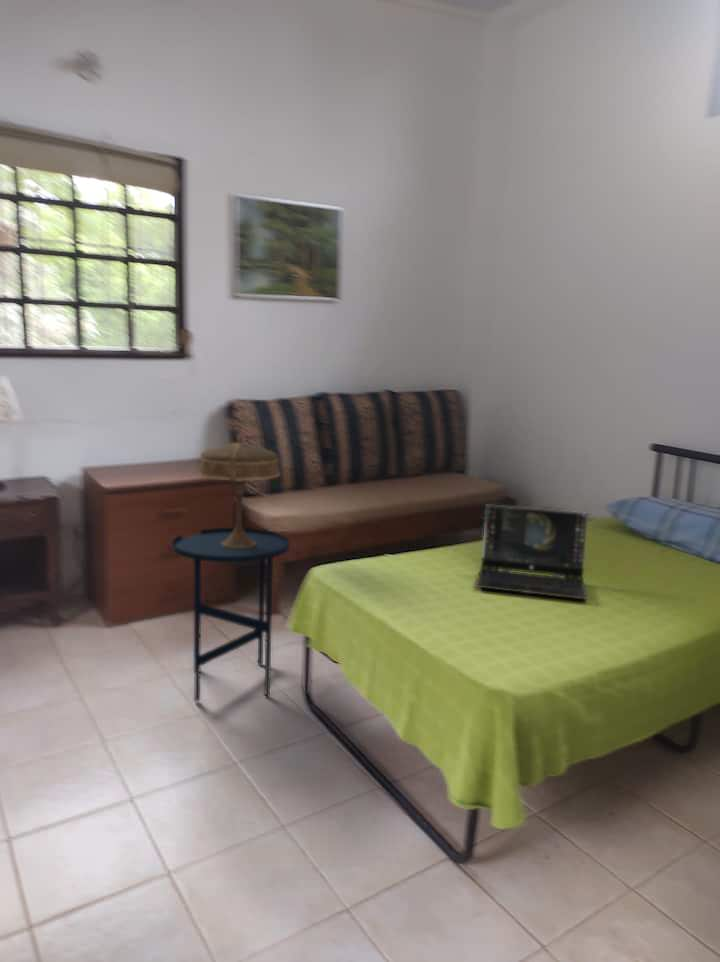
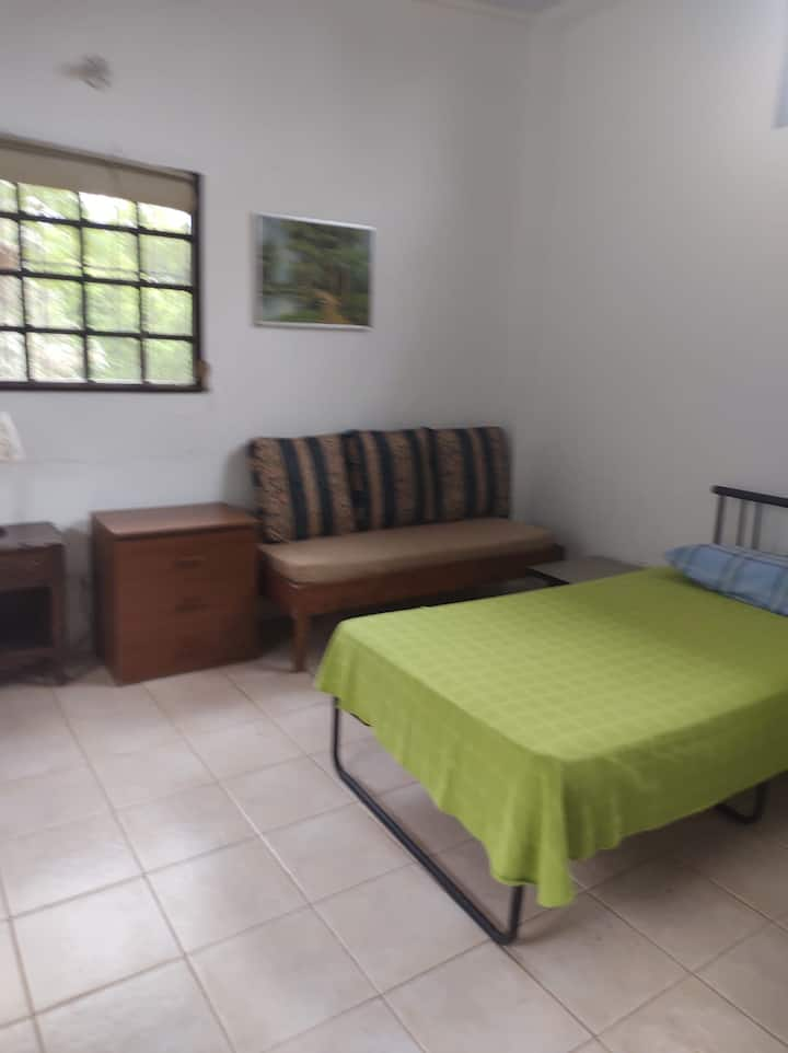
- side table (231, 612)
- laptop computer (533, 550)
- table lamp (239, 490)
